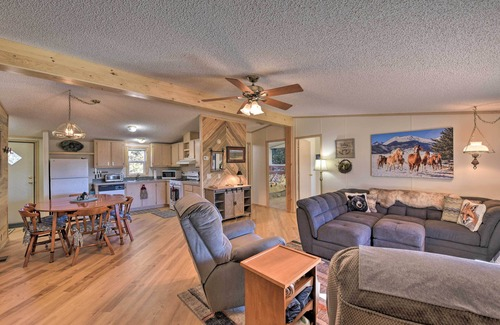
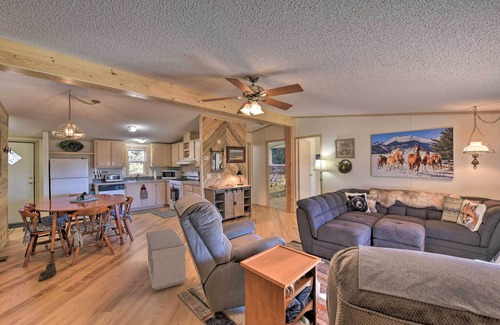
+ bench (164, 255)
+ boots (47, 270)
